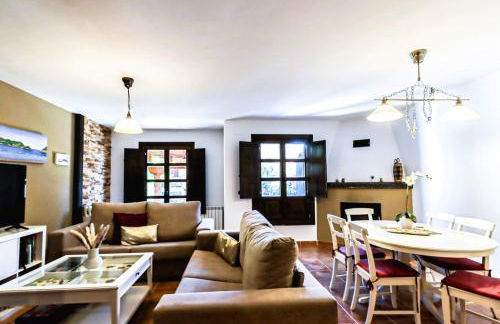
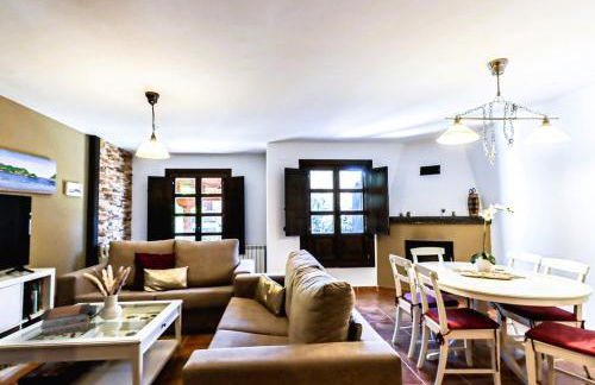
+ book stack (65, 318)
